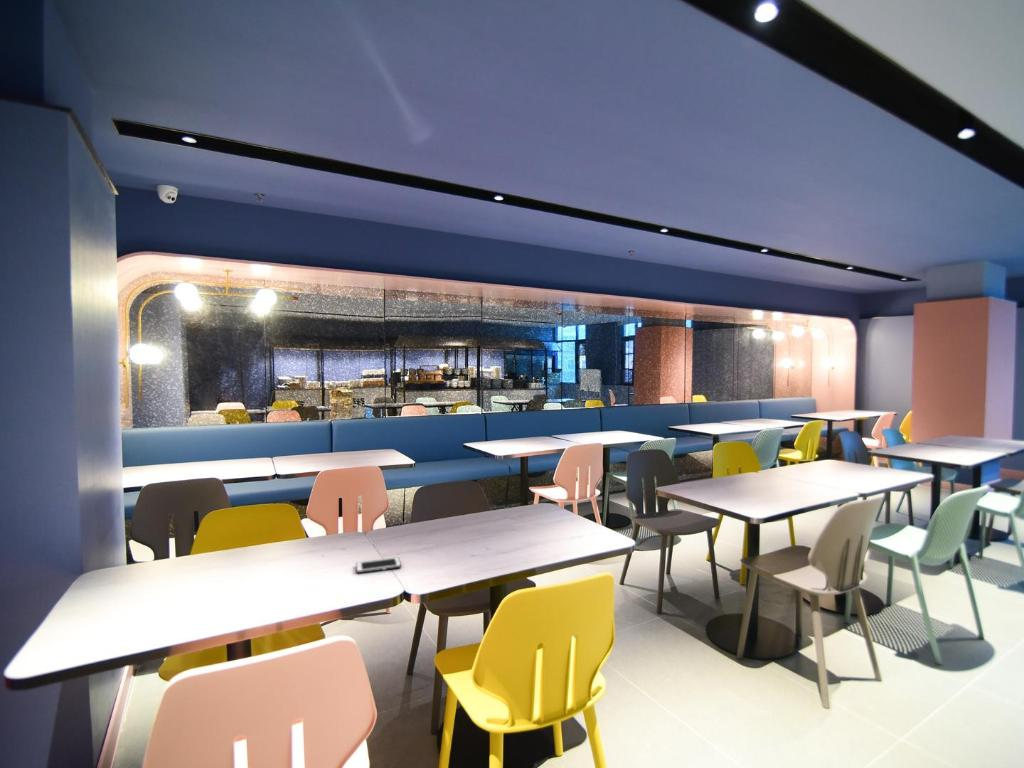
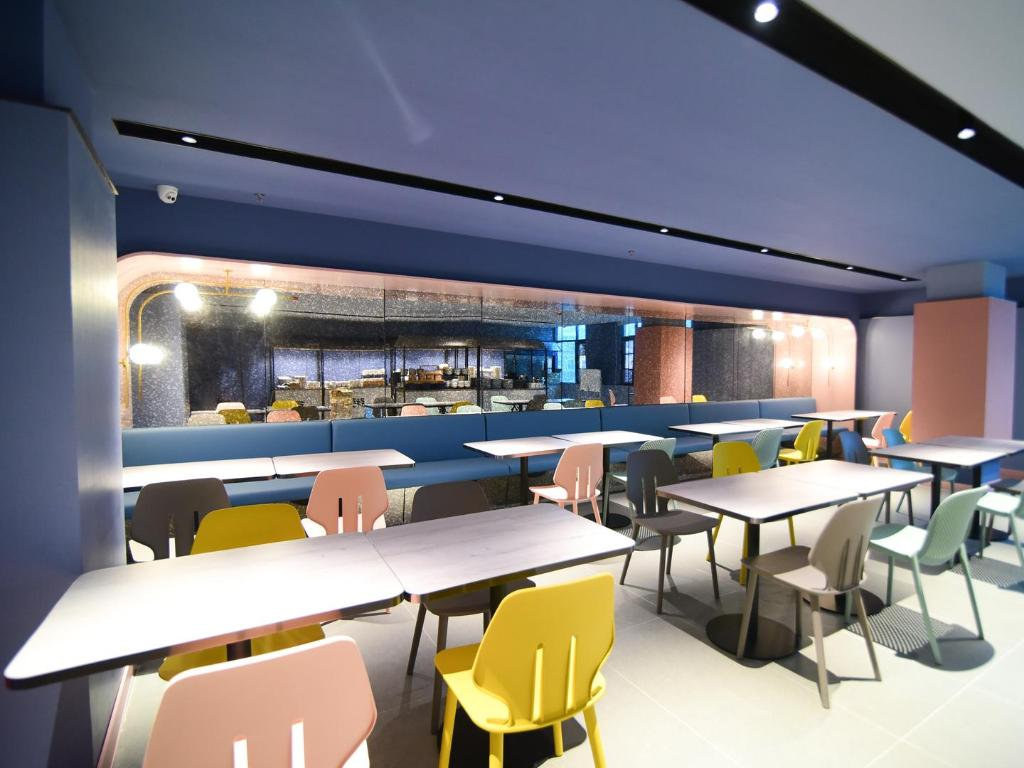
- cell phone (378, 565)
